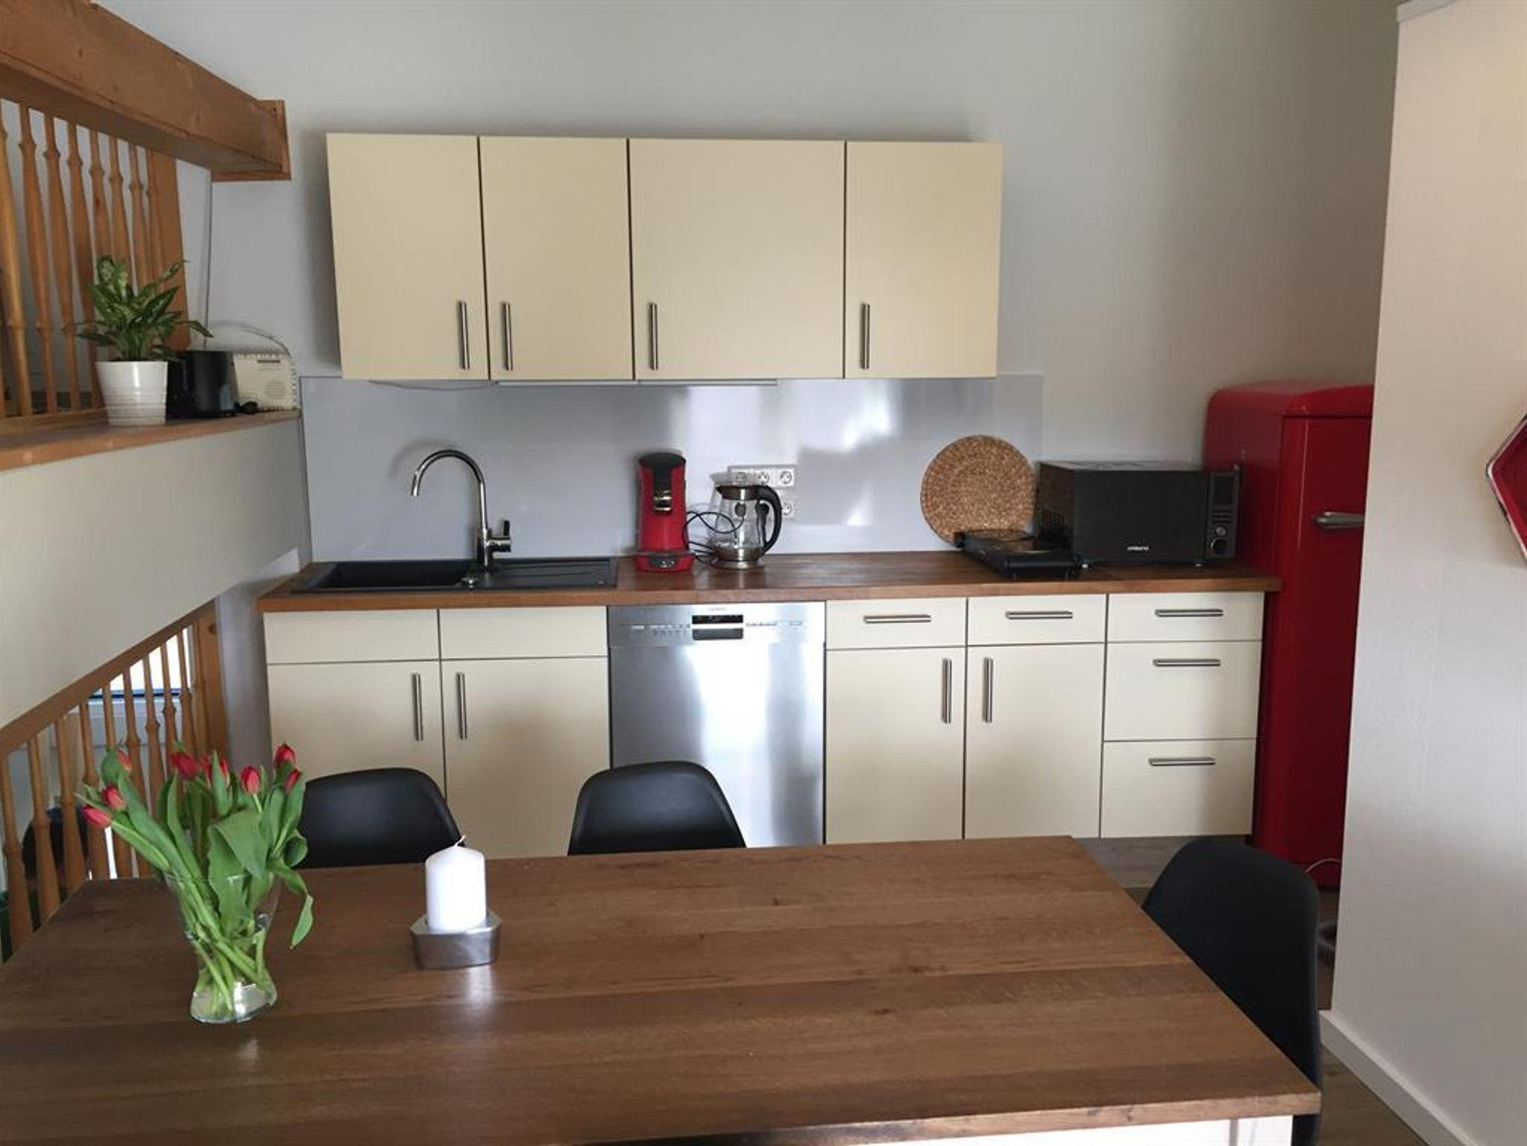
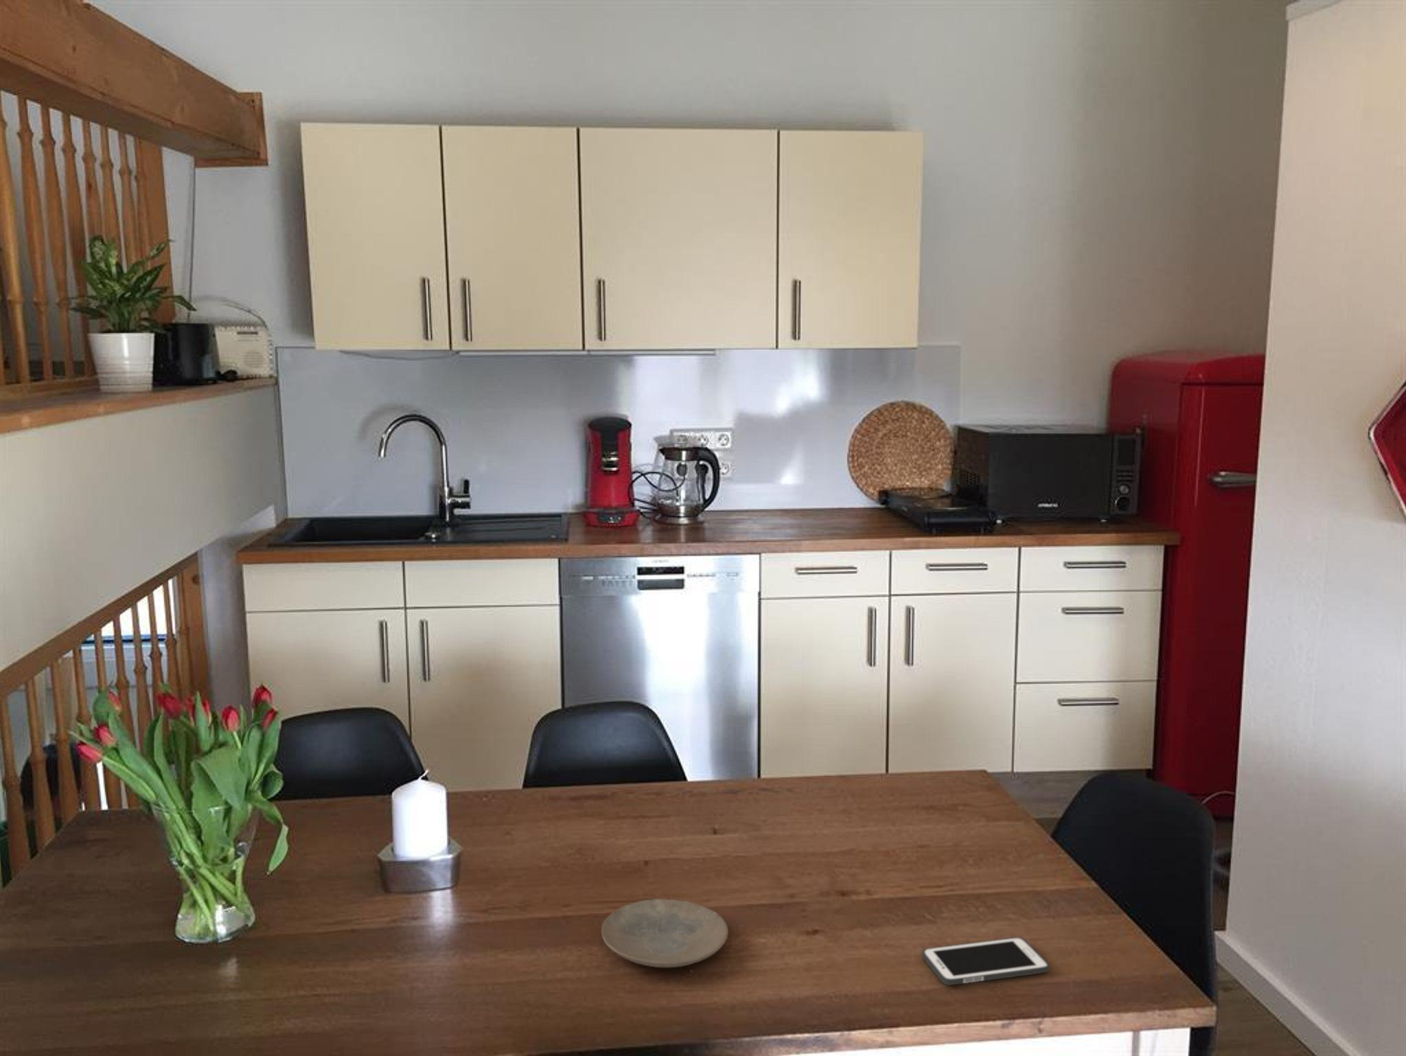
+ plate (664, 938)
+ cell phone (985, 961)
